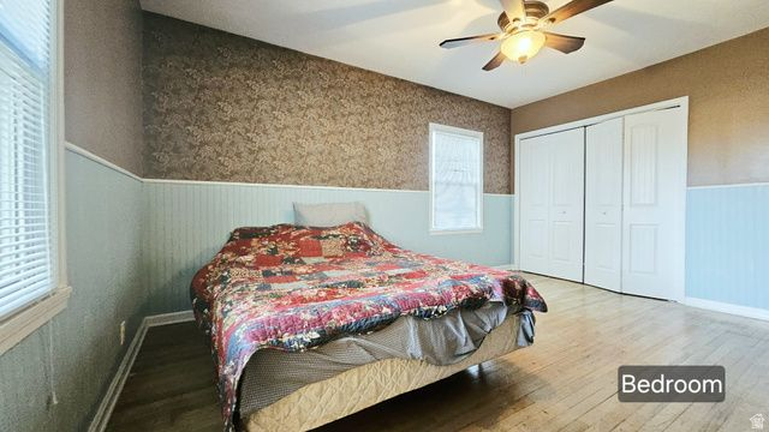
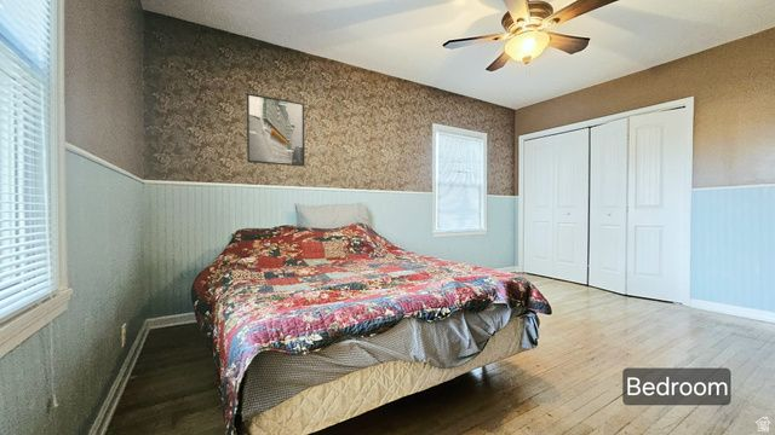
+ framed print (276, 130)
